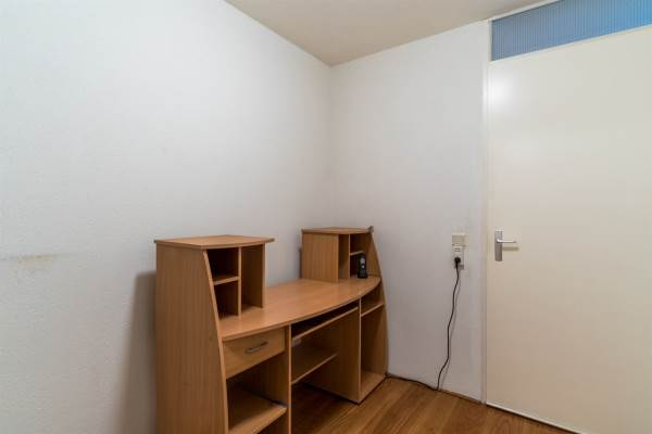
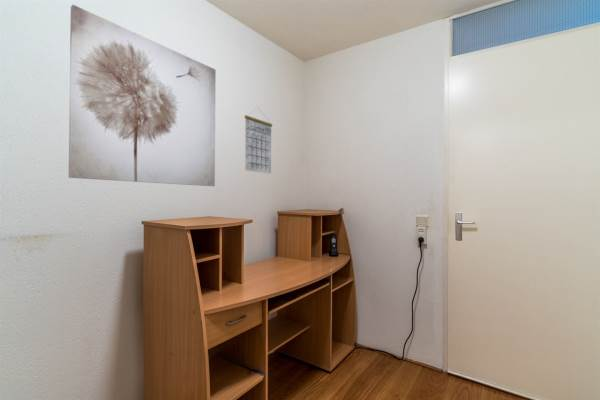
+ calendar (258, 139)
+ wall art (156, 113)
